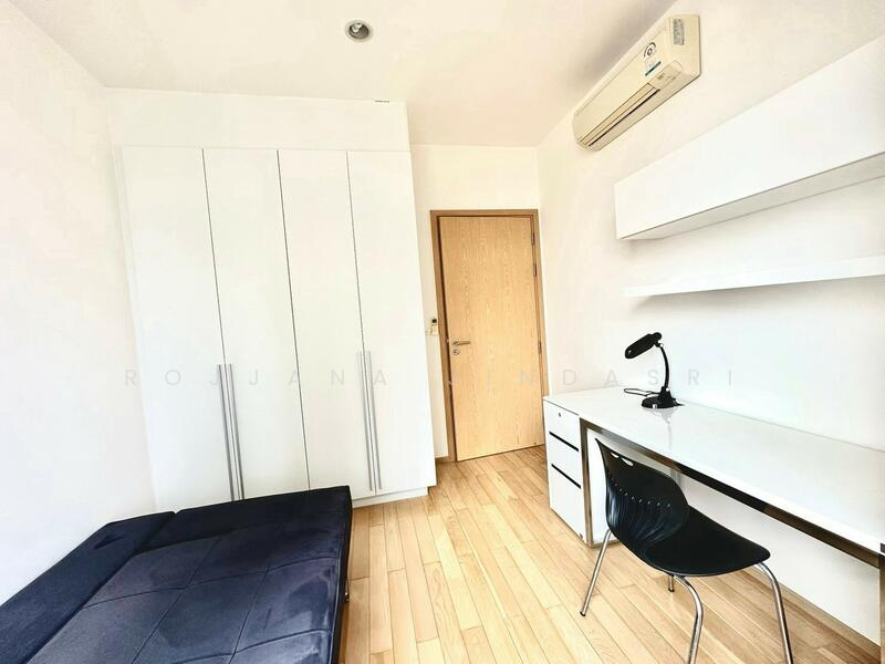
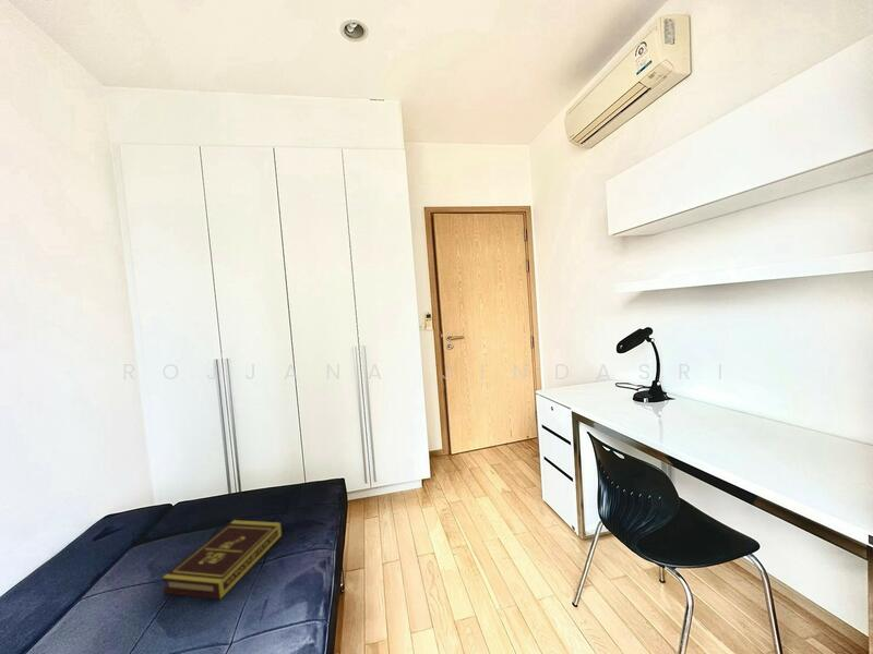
+ book (227, 554)
